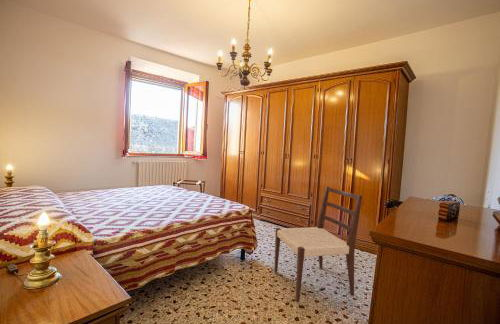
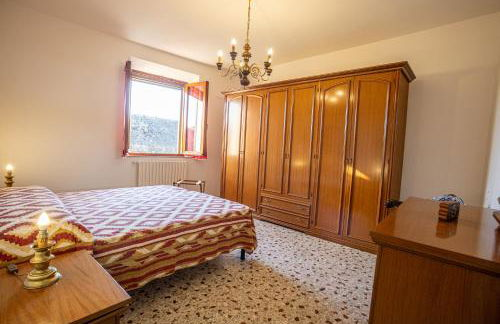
- chair (315, 236)
